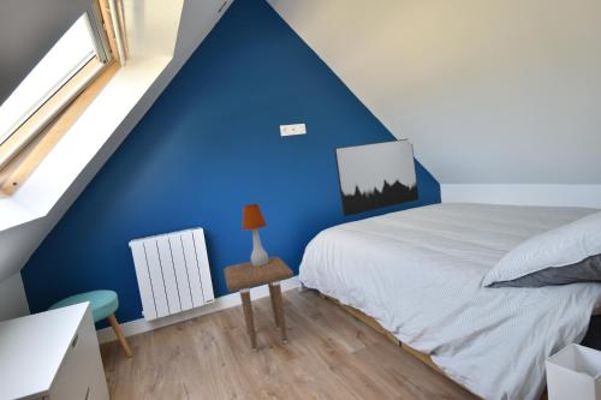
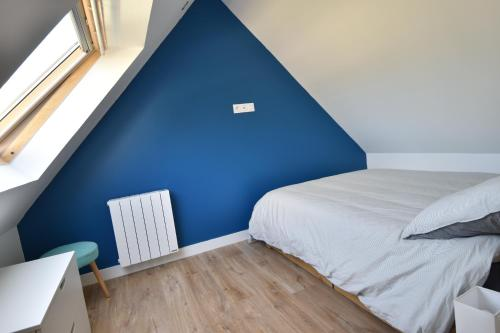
- wall art (379, 175)
- table lamp (255, 234)
- side table (270, 300)
